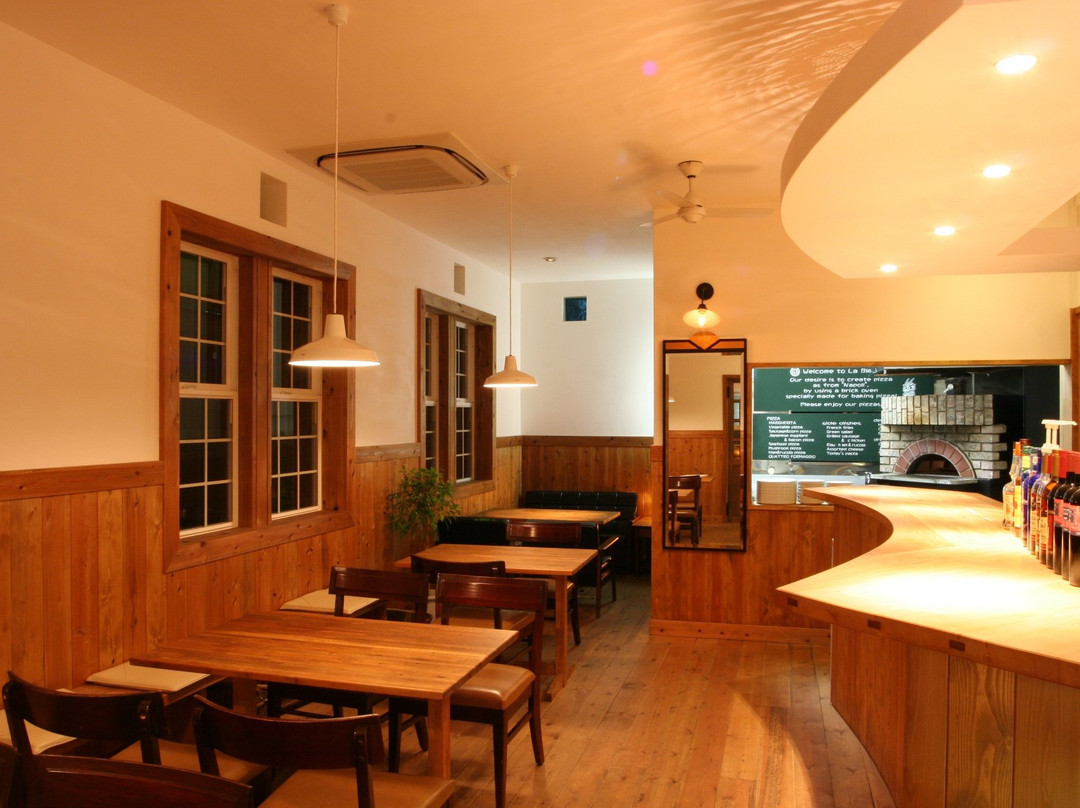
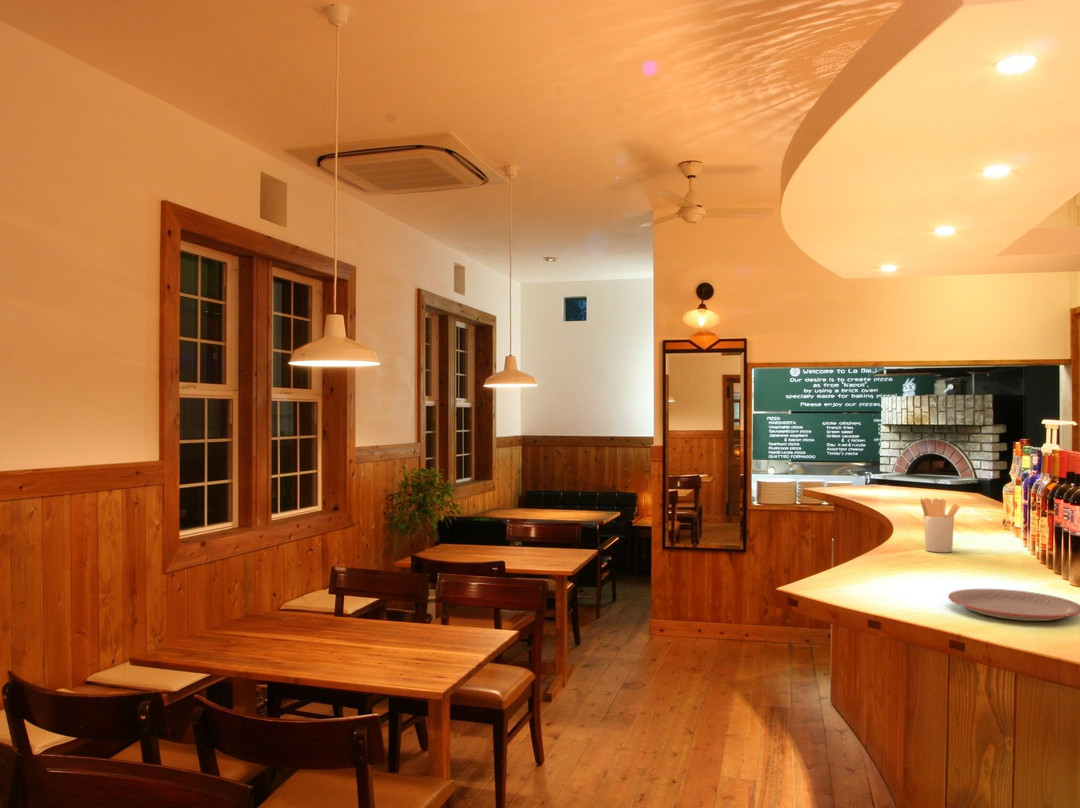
+ utensil holder (937, 523)
+ plate (1013, 605)
